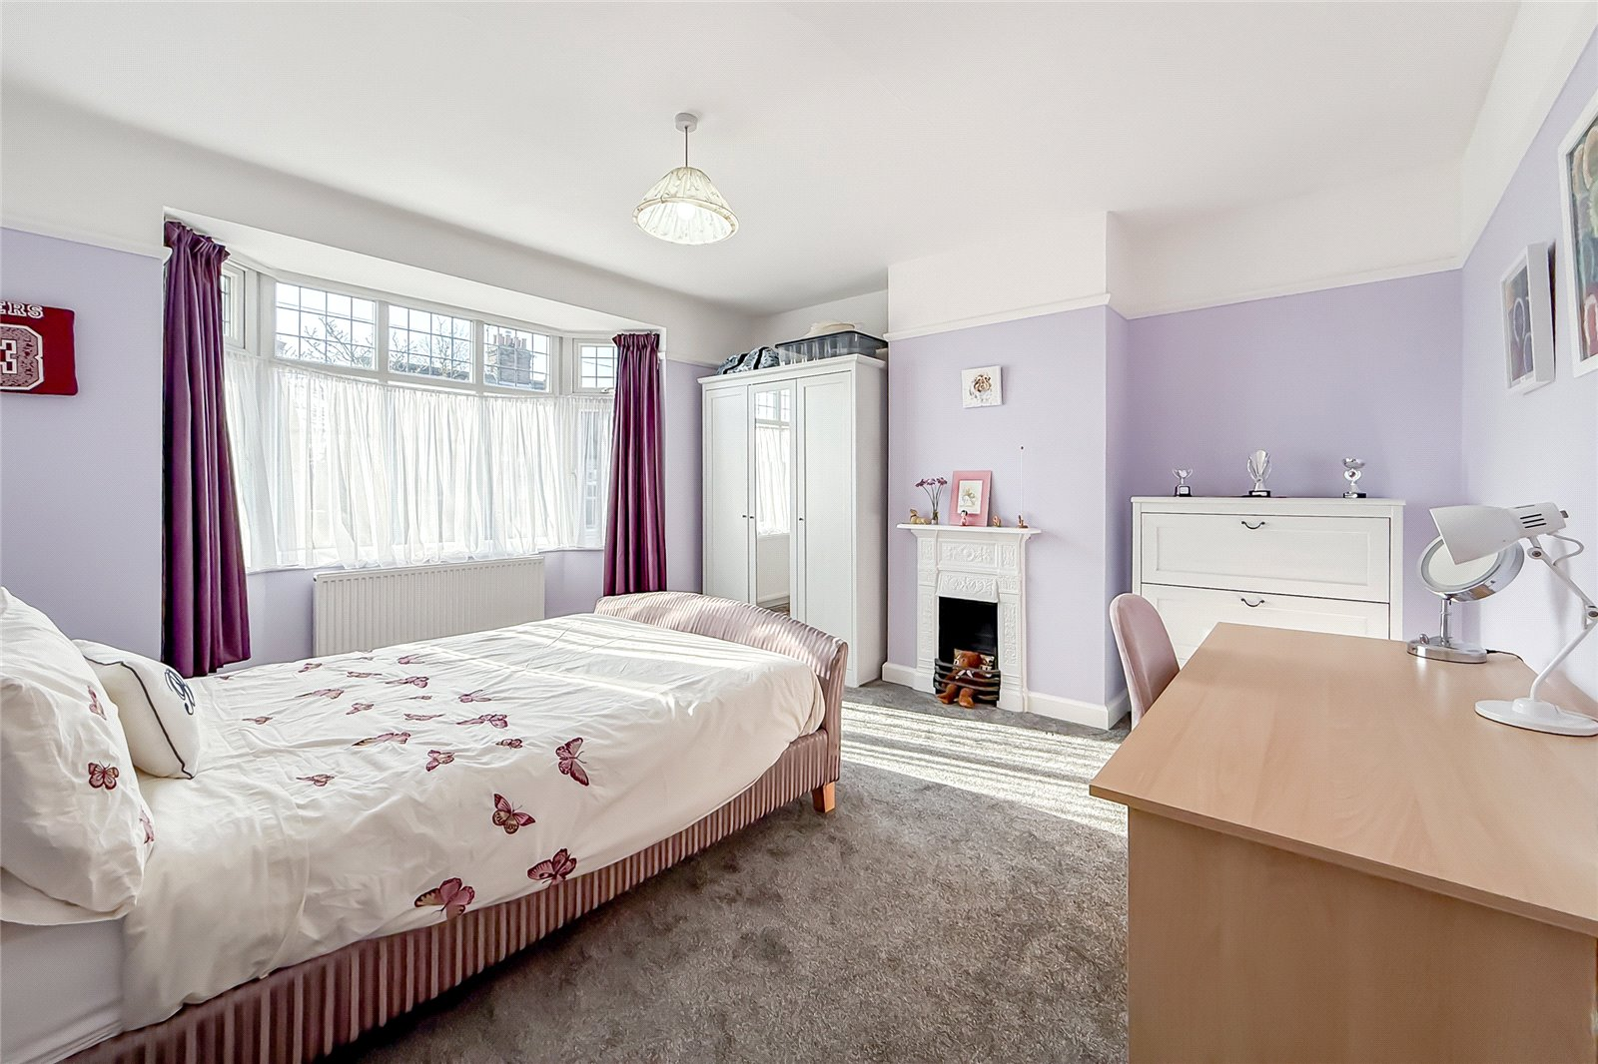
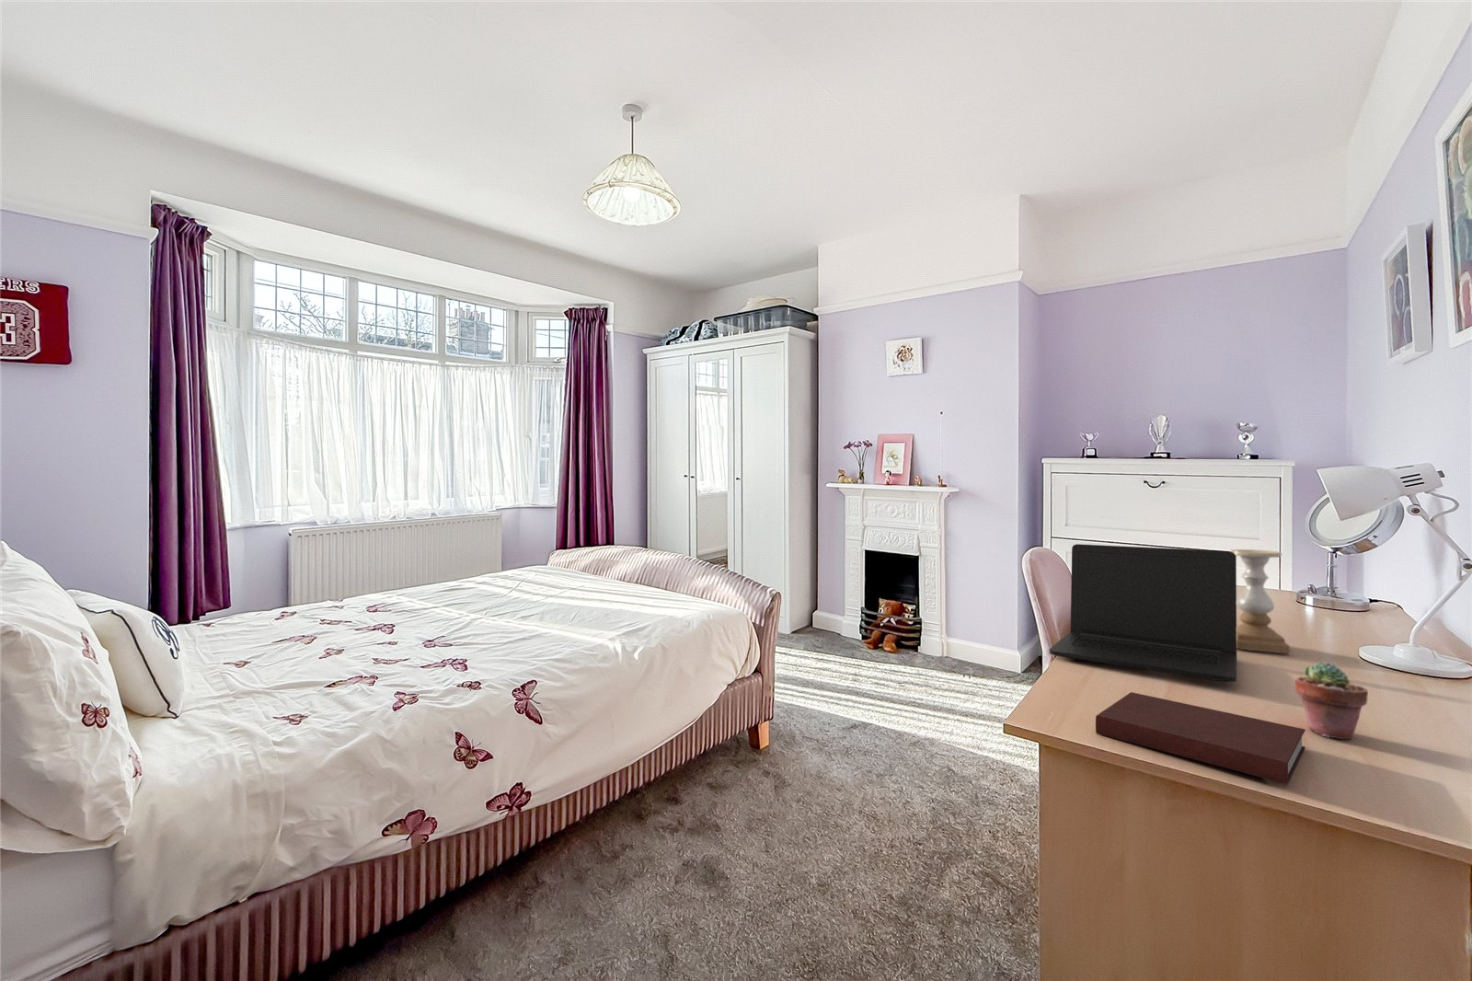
+ potted succulent (1331, 697)
+ laptop (1141, 603)
+ candle holder (1255, 598)
+ notebook (1197, 730)
